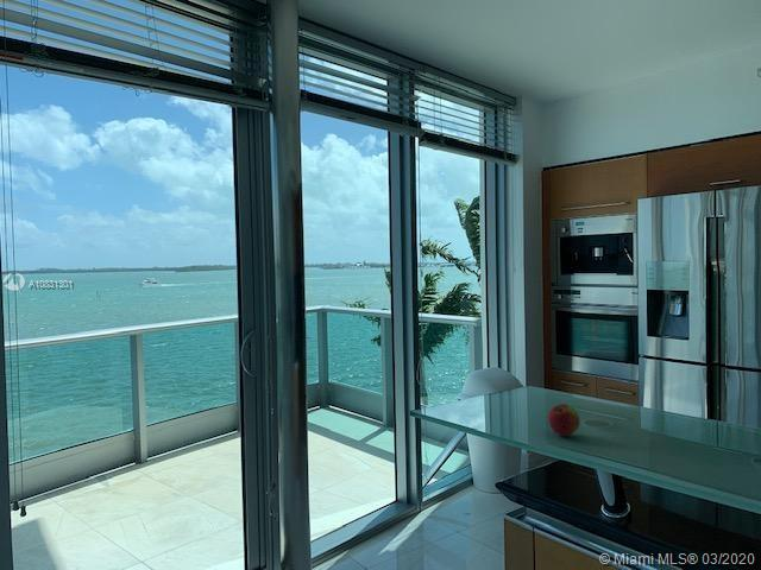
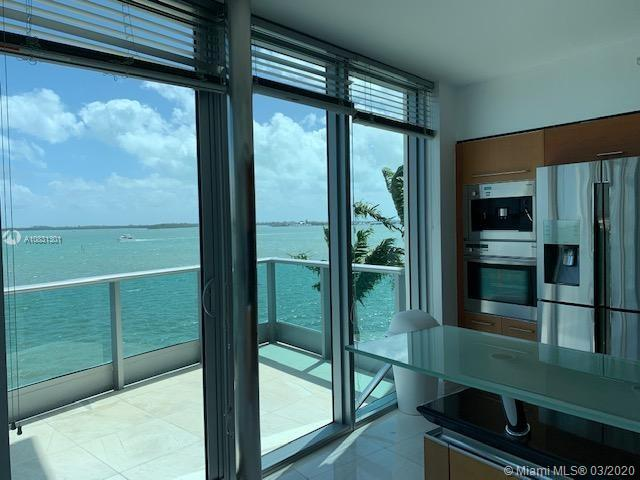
- apple (564, 419)
